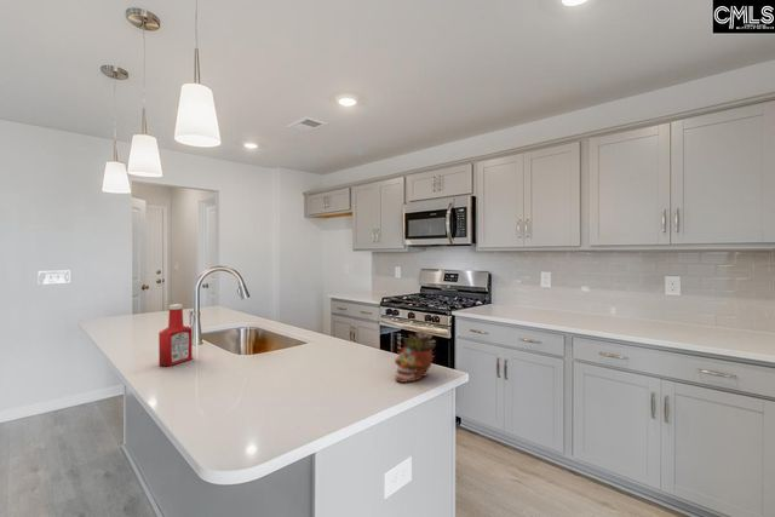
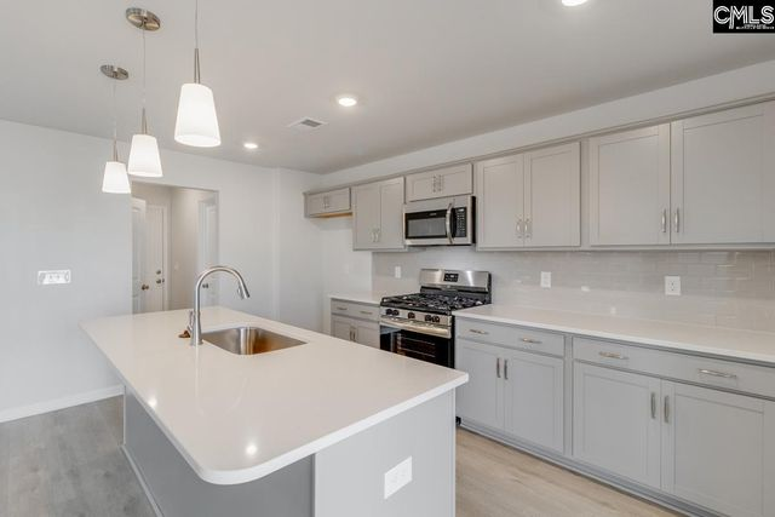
- soap bottle (176, 333)
- succulent planter (414, 354)
